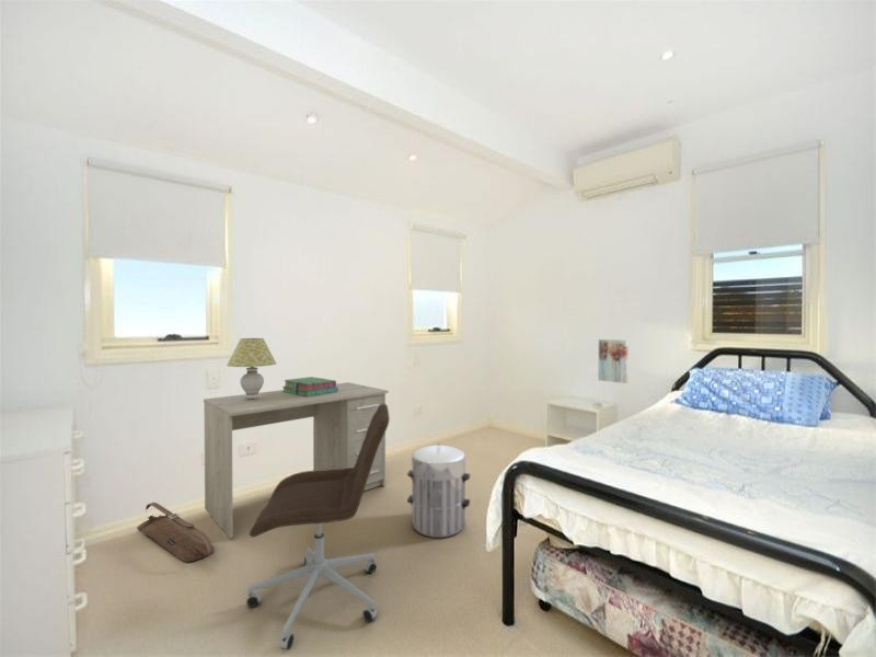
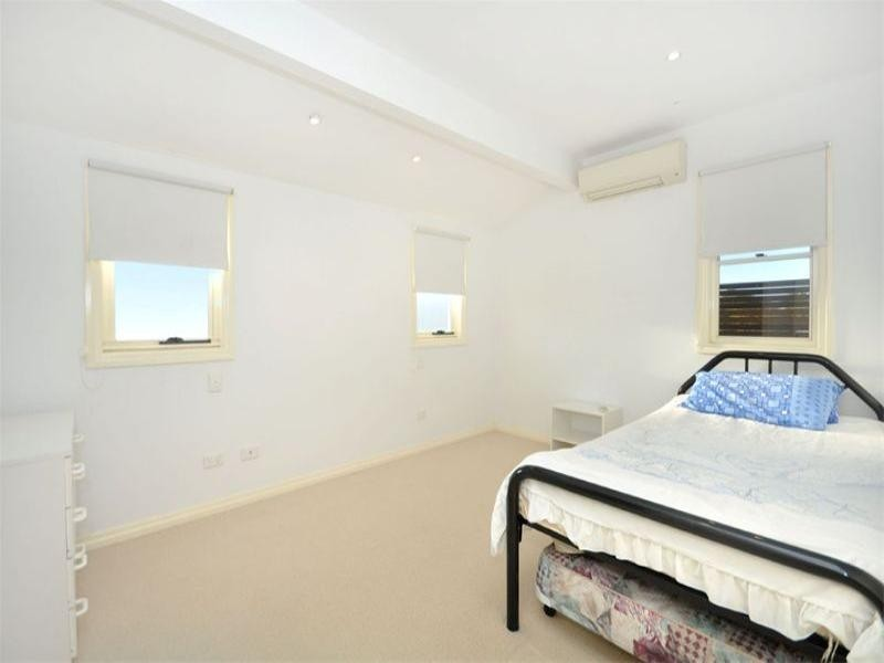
- table lamp (252, 368)
- office chair (322, 505)
- stack of books (310, 385)
- bag (175, 529)
- desk (313, 446)
- waste bin (438, 484)
- wall art (612, 360)
